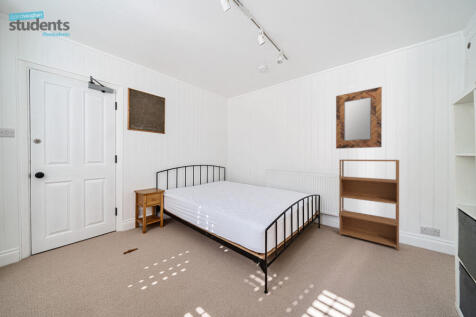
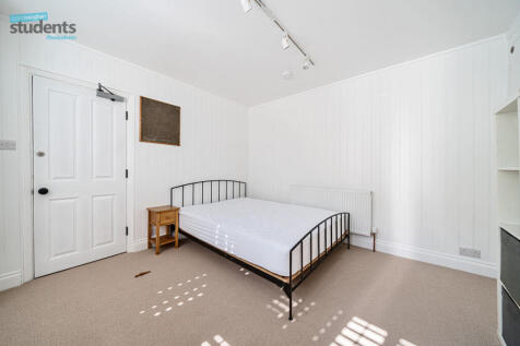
- bookshelf (367, 199)
- home mirror (357, 119)
